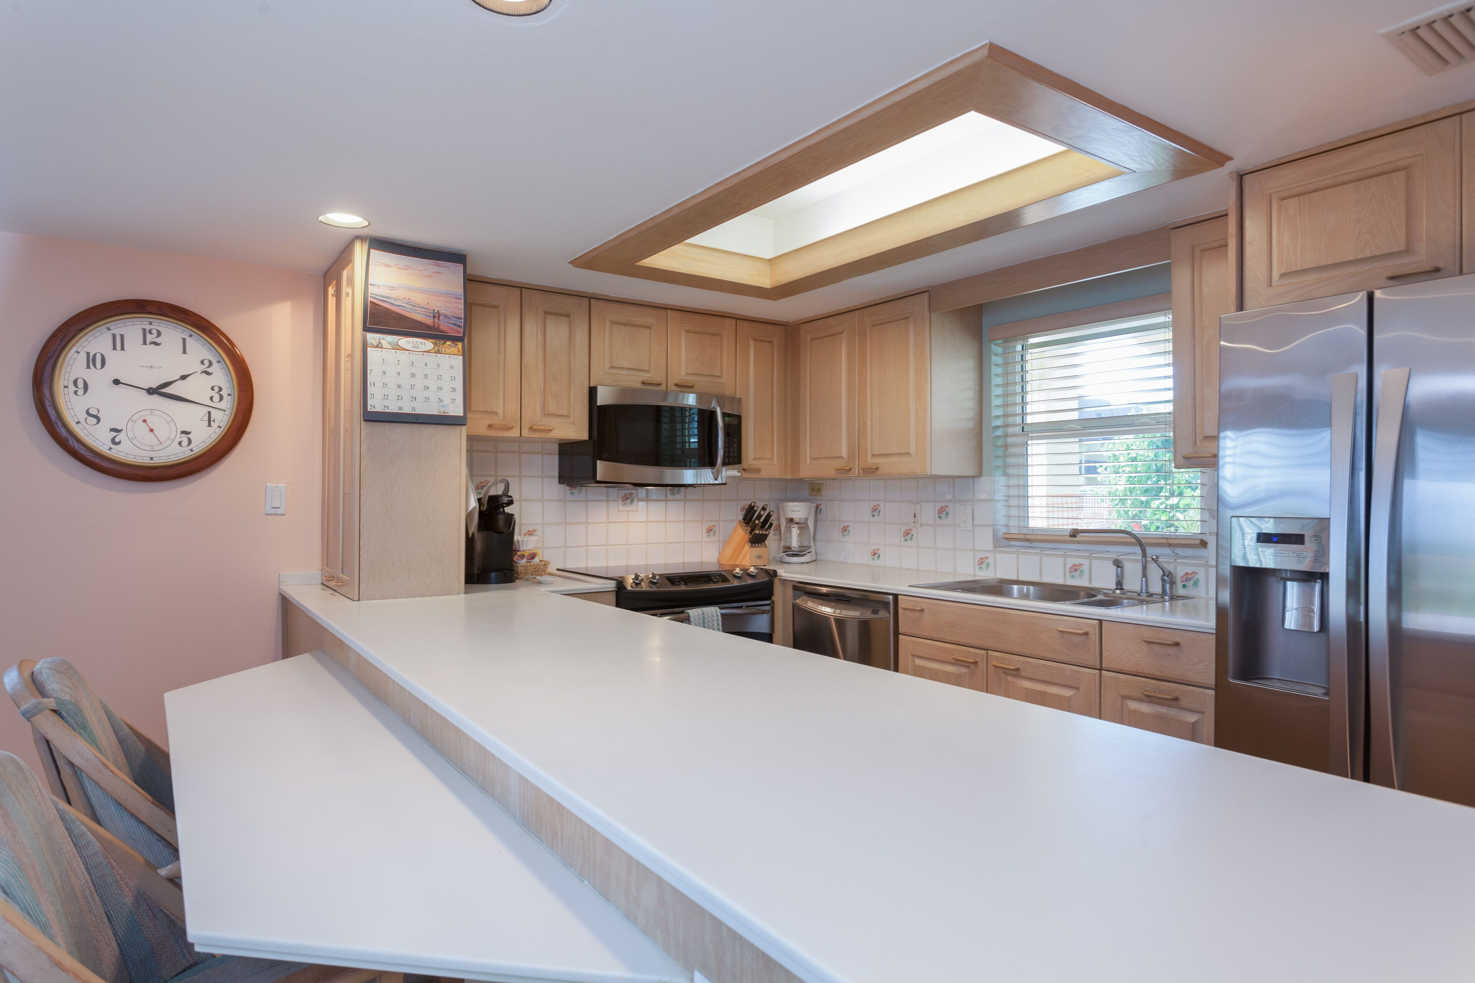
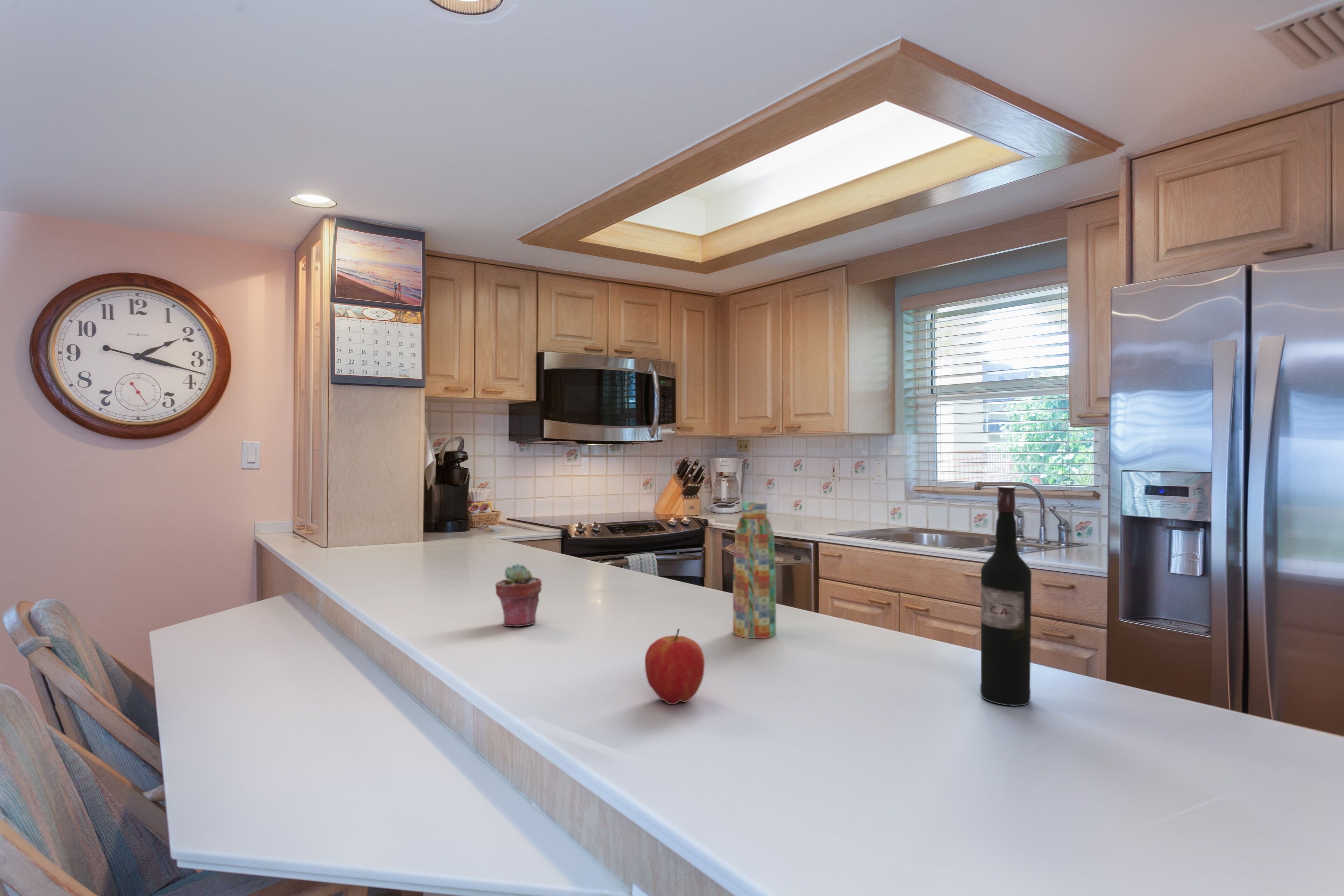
+ water bottle (754, 568)
+ apple (674, 665)
+ wine bottle (1006, 593)
+ potted succulent (519, 593)
